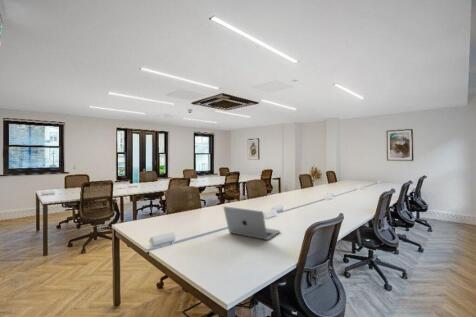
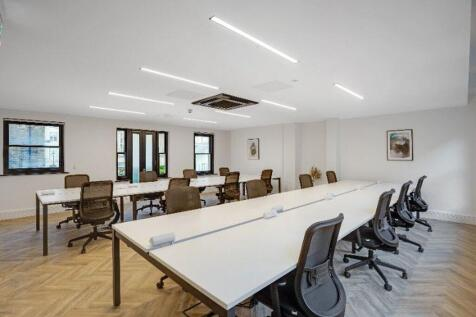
- laptop (252, 219)
